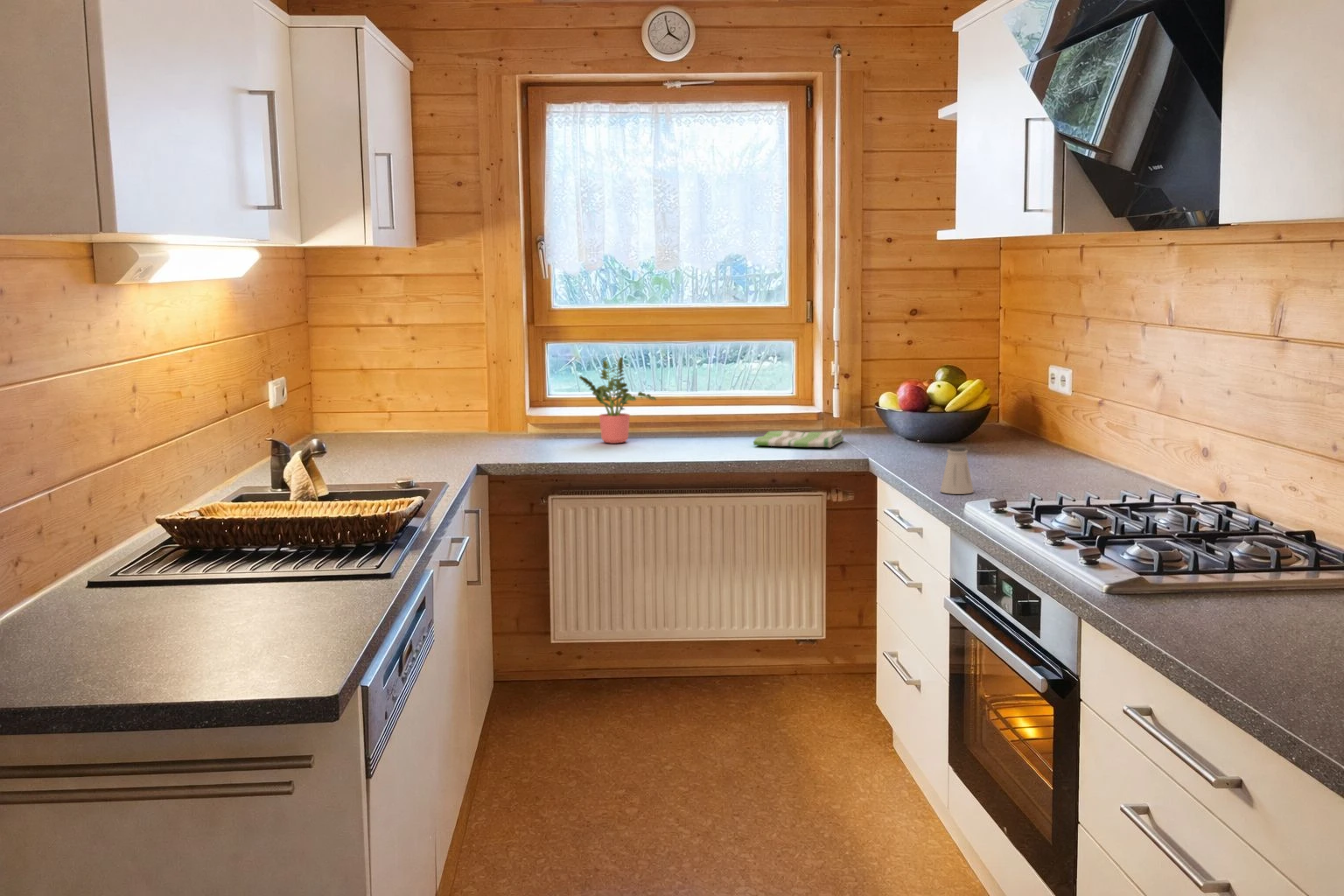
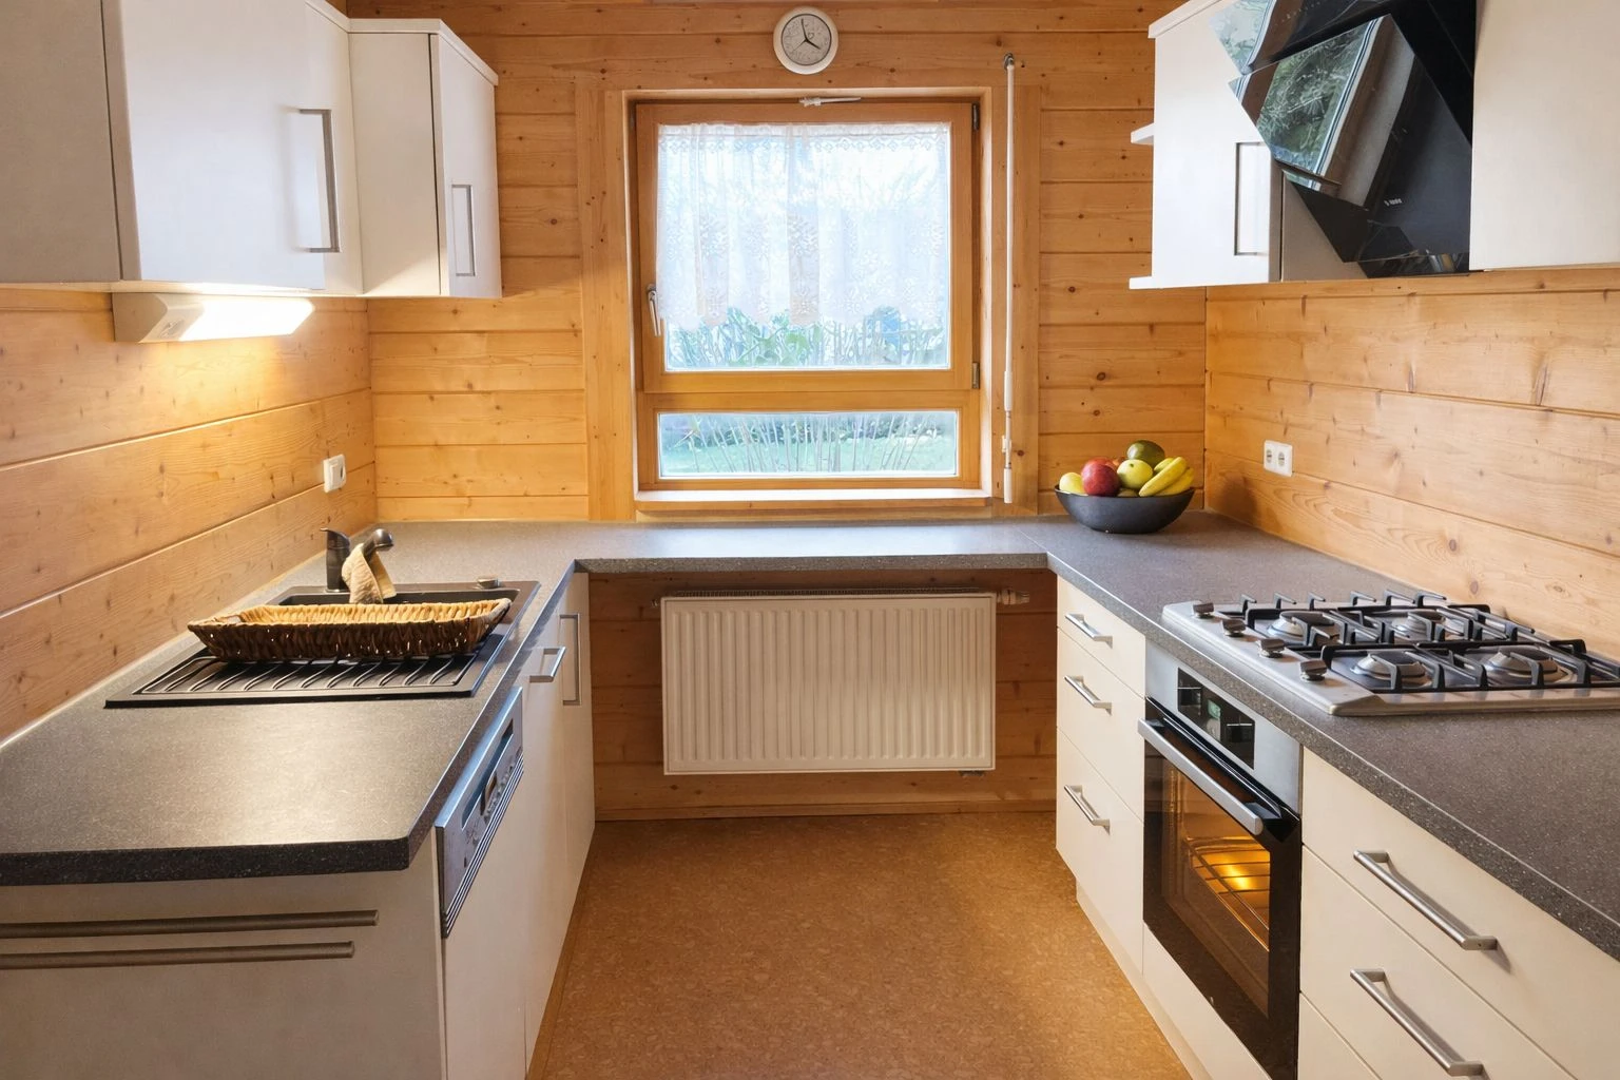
- potted plant (620, 401)
- saltshaker (956, 469)
- dish towel (799, 438)
